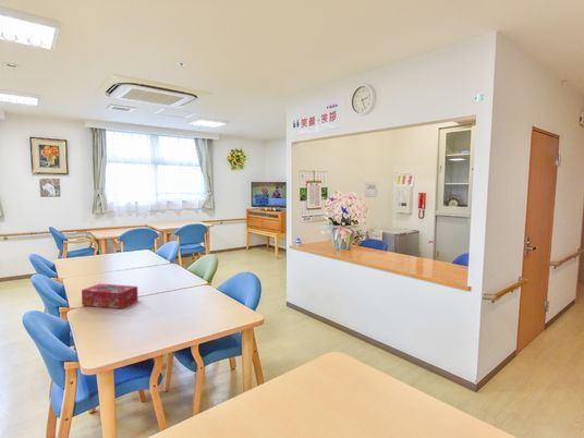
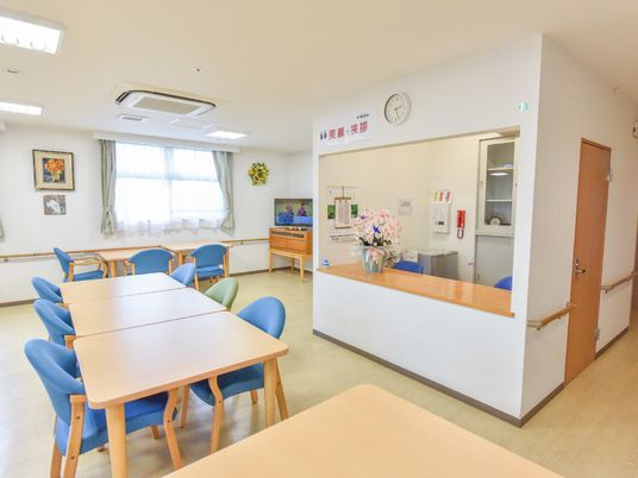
- tissue box (110, 295)
